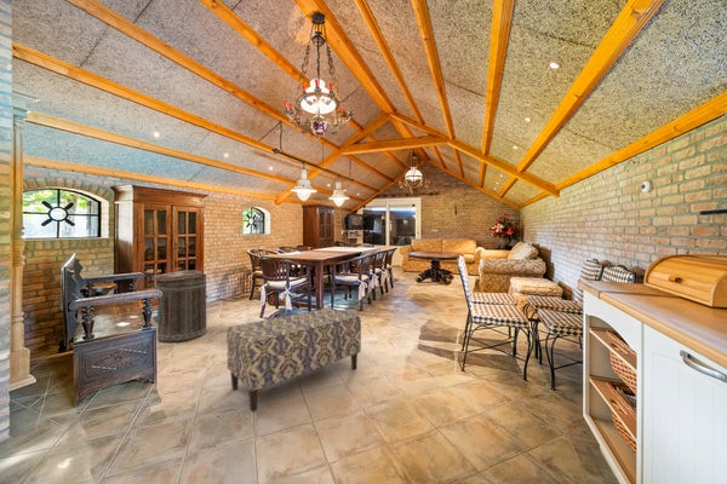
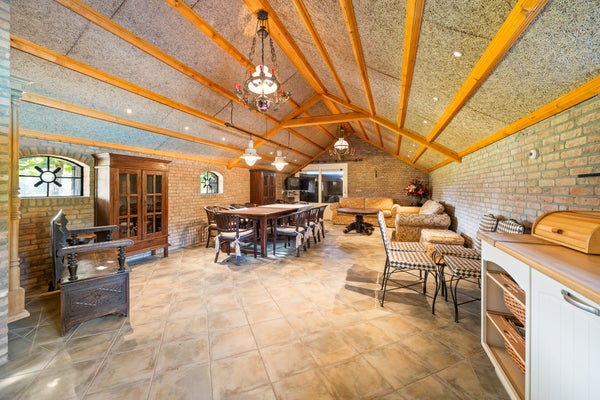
- bench (298, 348)
- trash can lid (181, 304)
